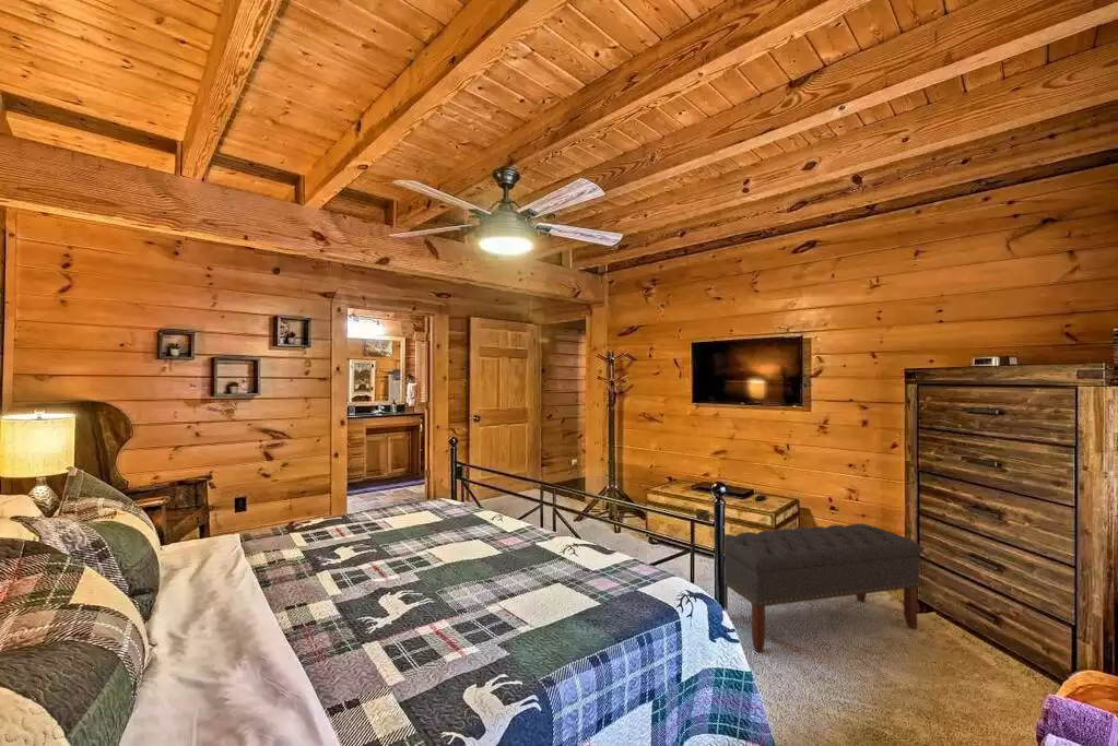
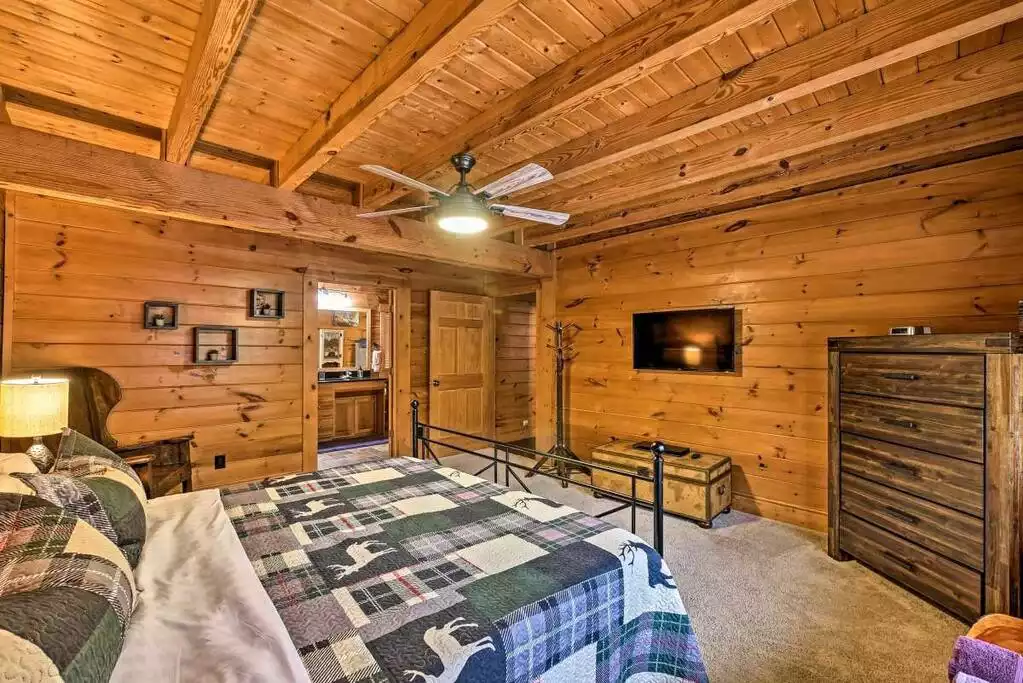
- bench (814, 578)
